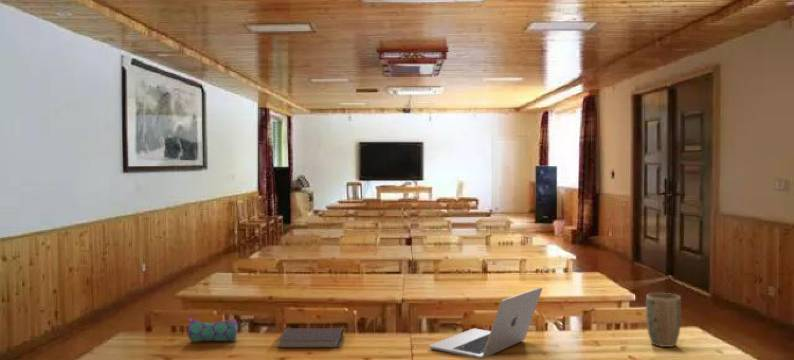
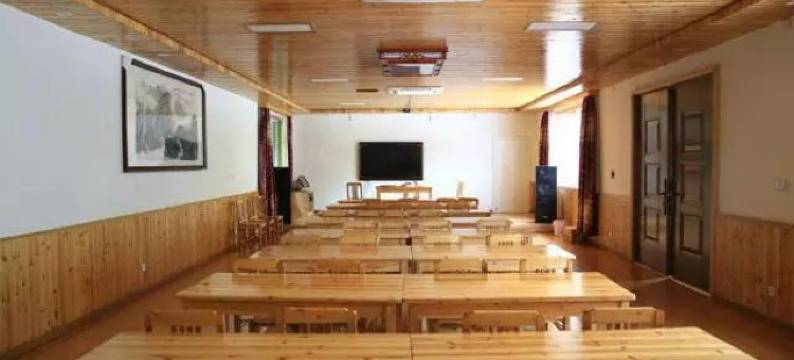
- pencil case (213, 329)
- notebook (311, 337)
- laptop (494, 319)
- plant pot (663, 319)
